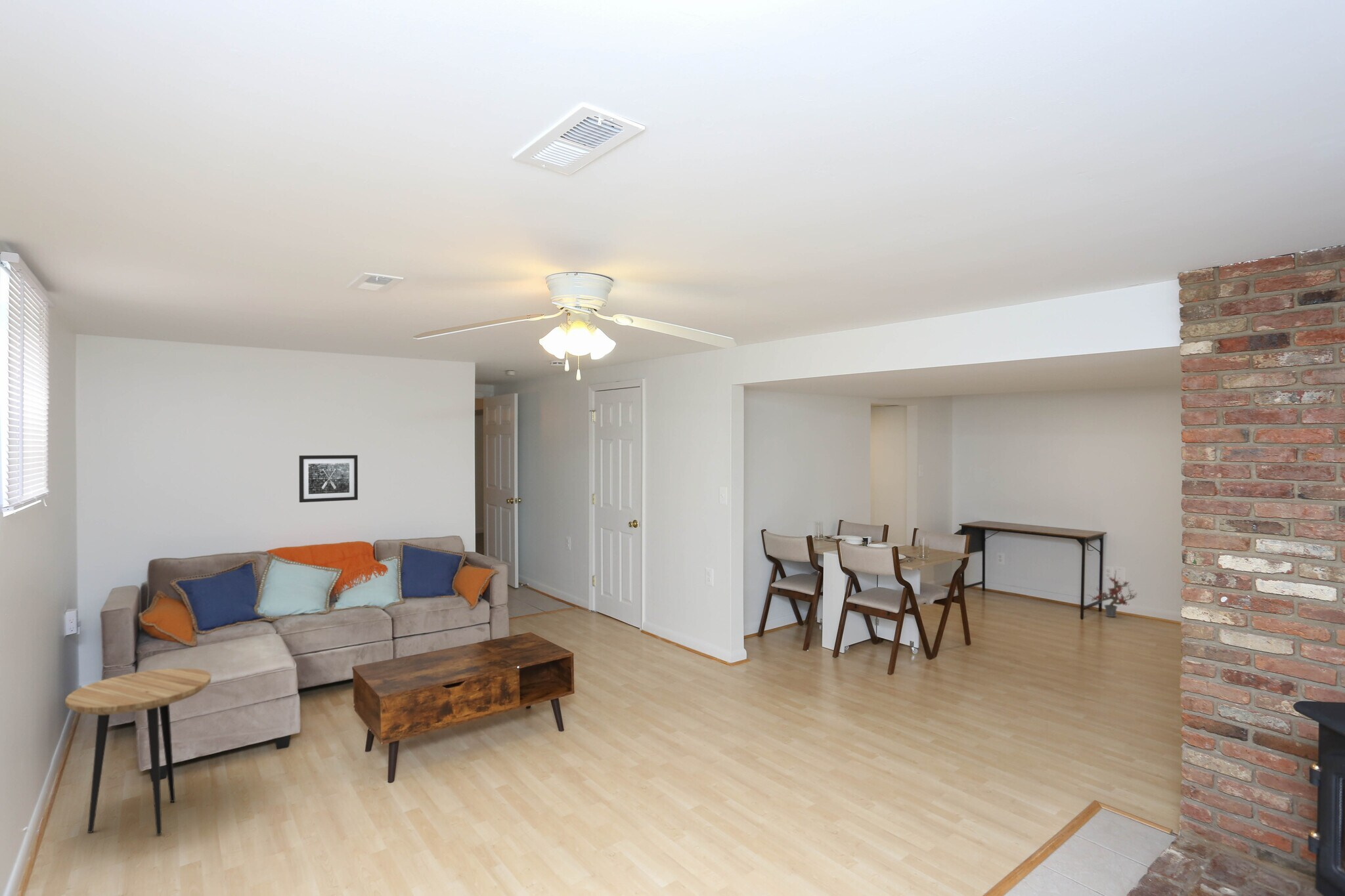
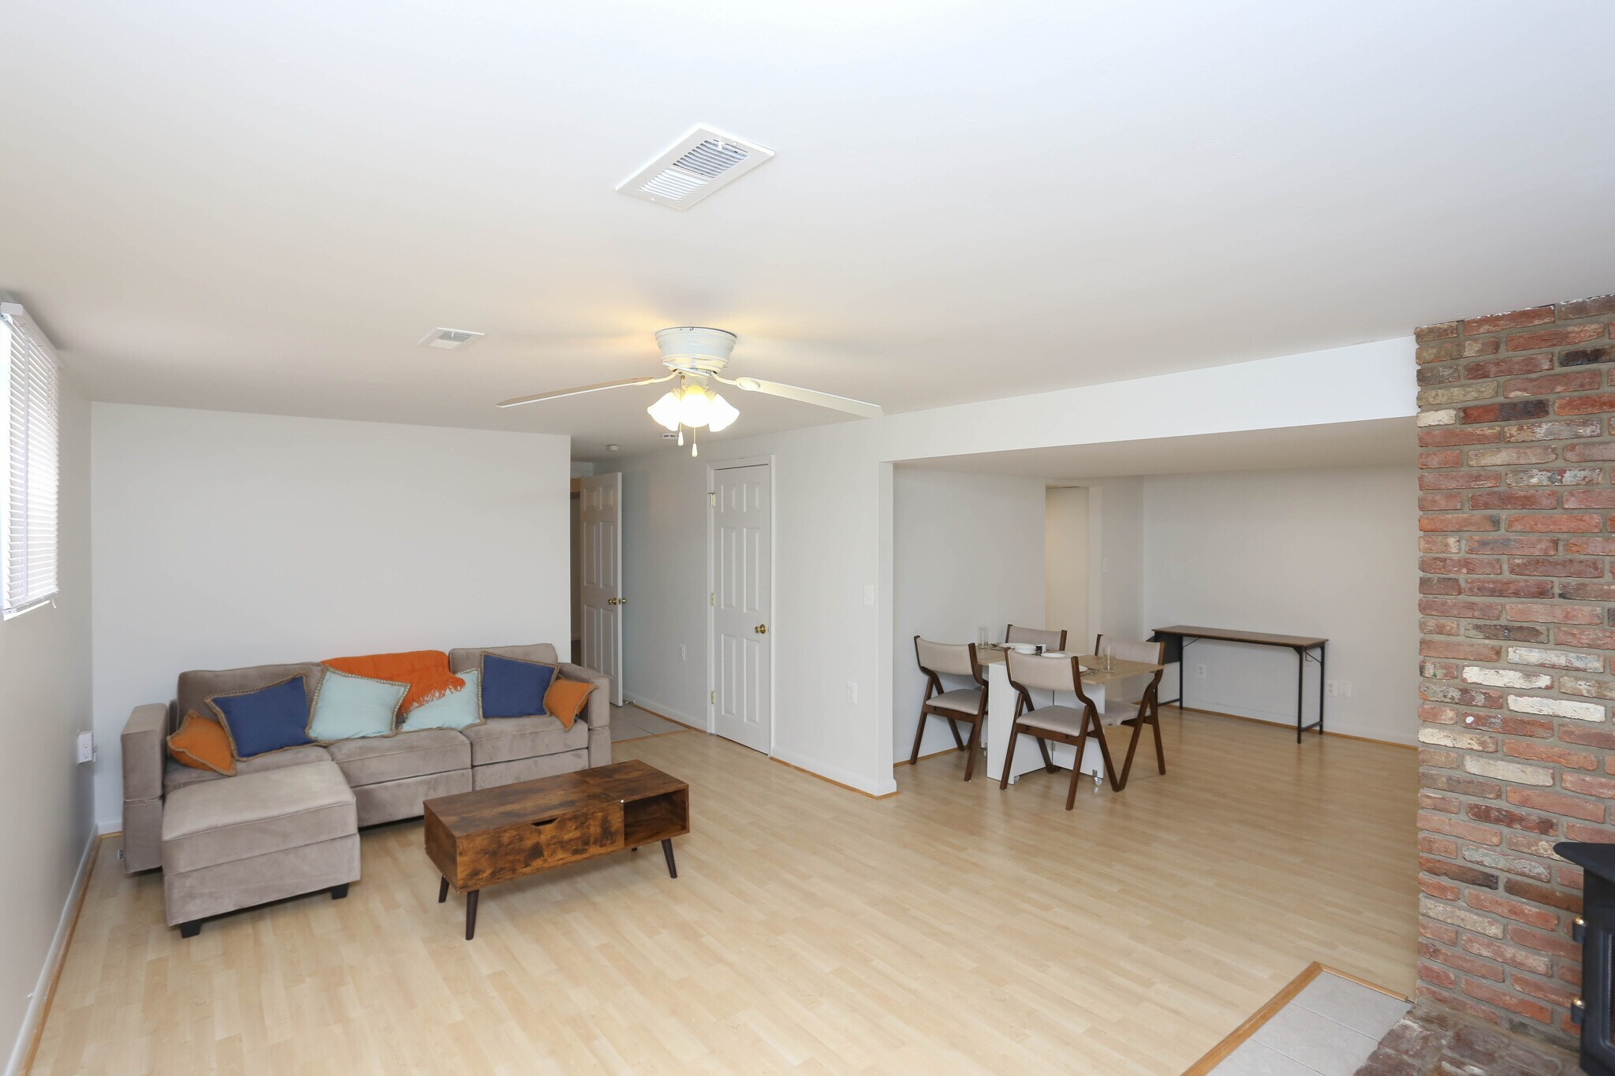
- potted plant (1113, 593)
- side table (150, 754)
- wall art (329, 478)
